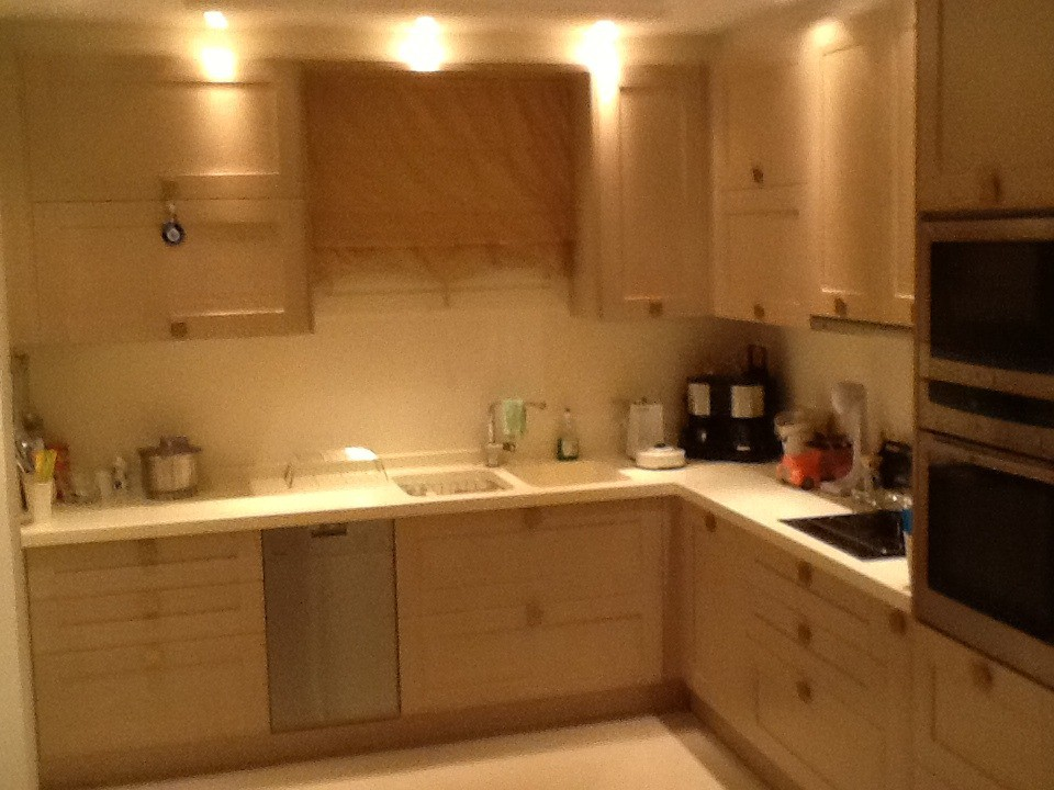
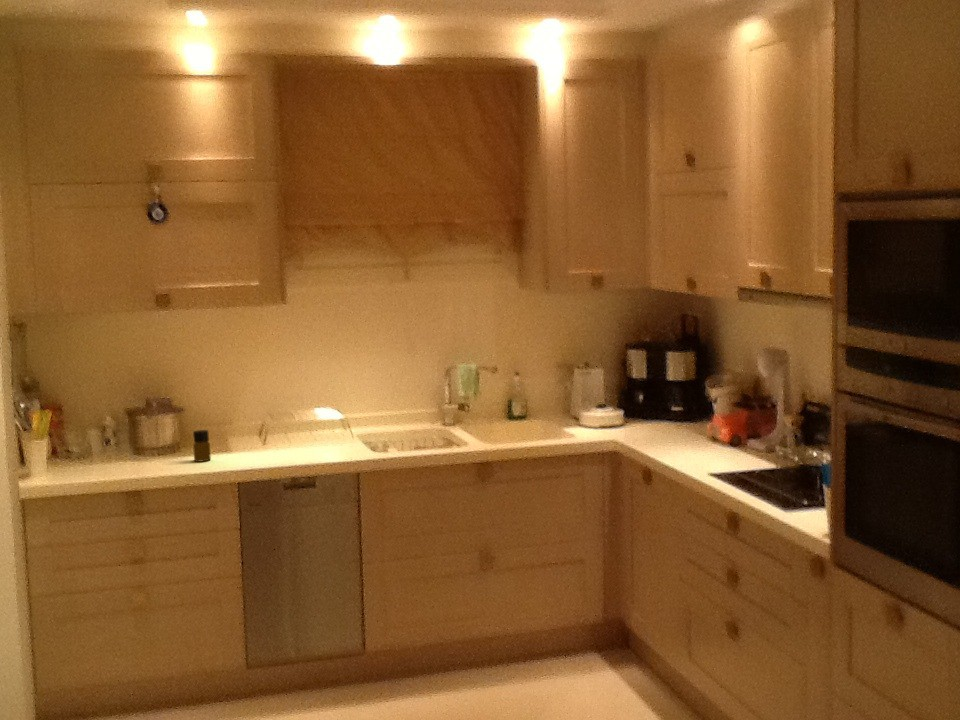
+ bottle (201, 445)
